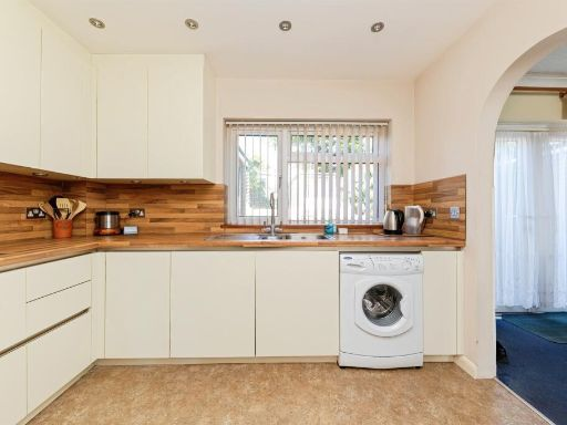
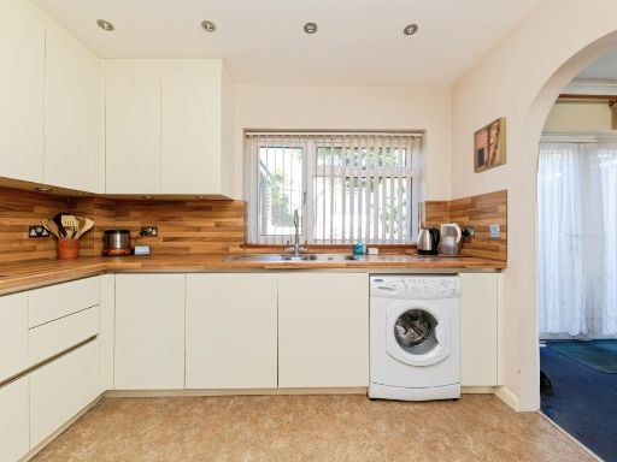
+ wall art (488, 147)
